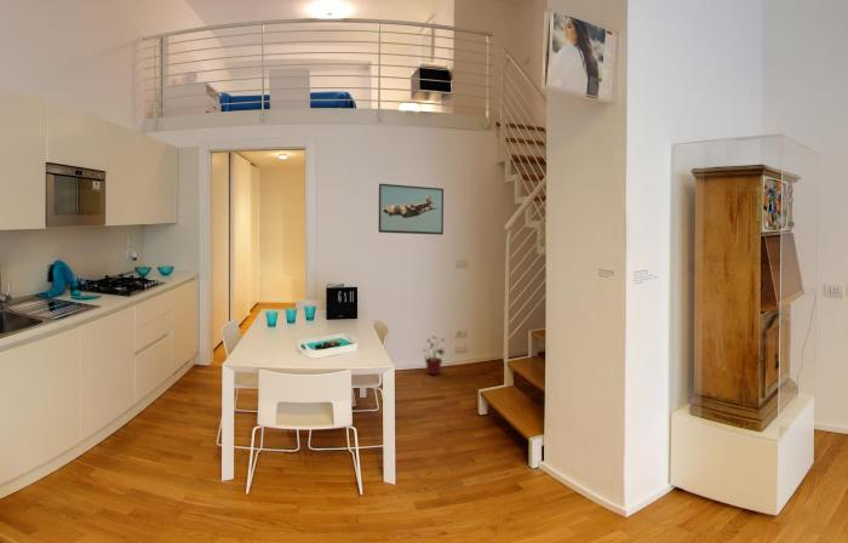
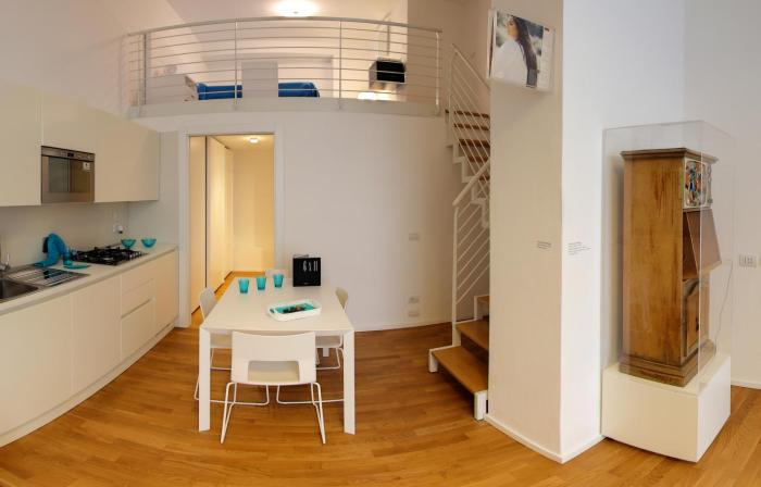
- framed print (412, 210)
- potted plant (434, 353)
